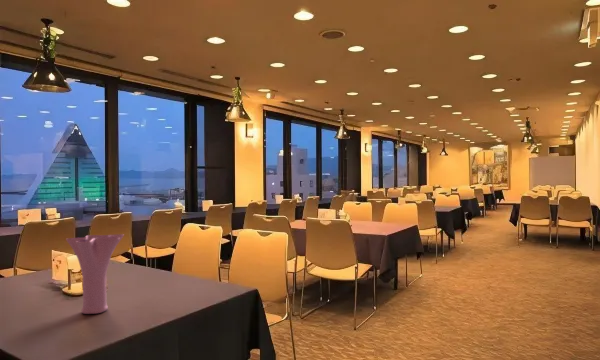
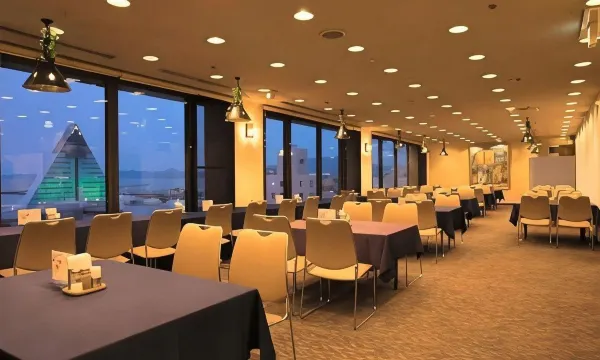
- vase (95, 273)
